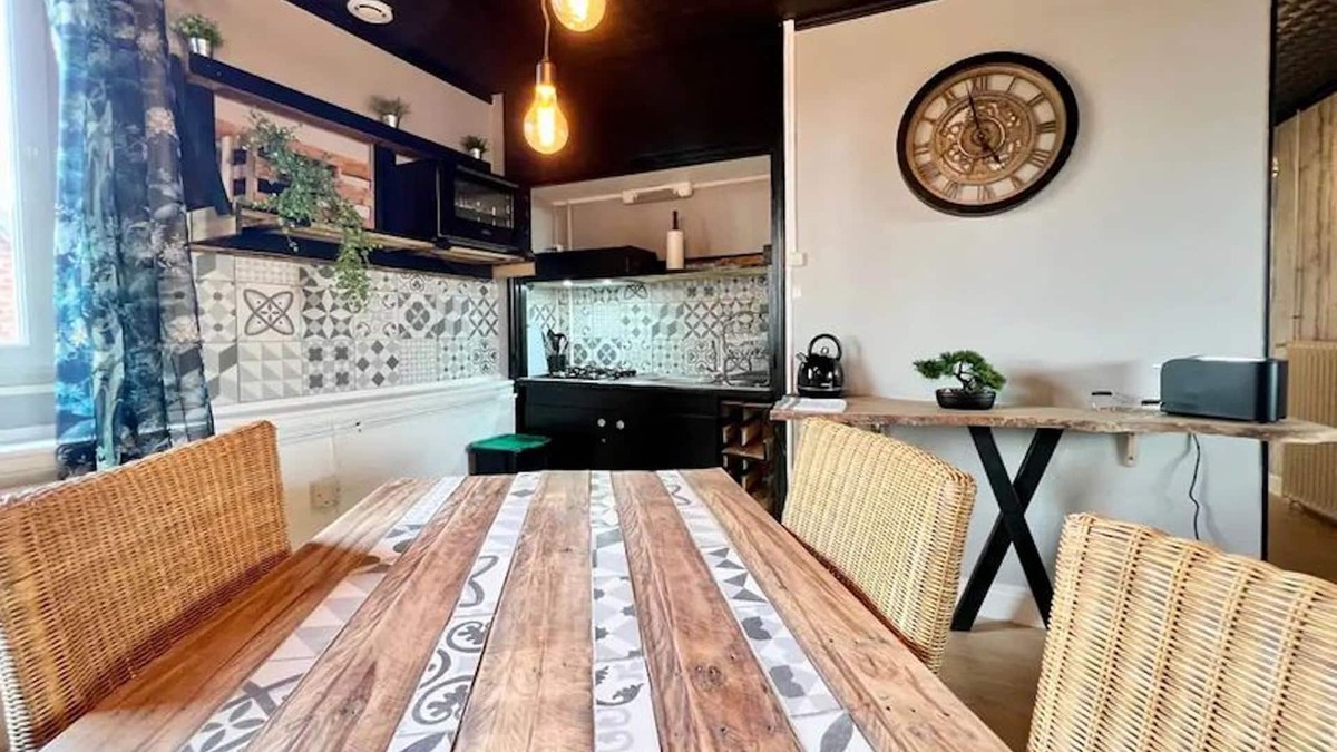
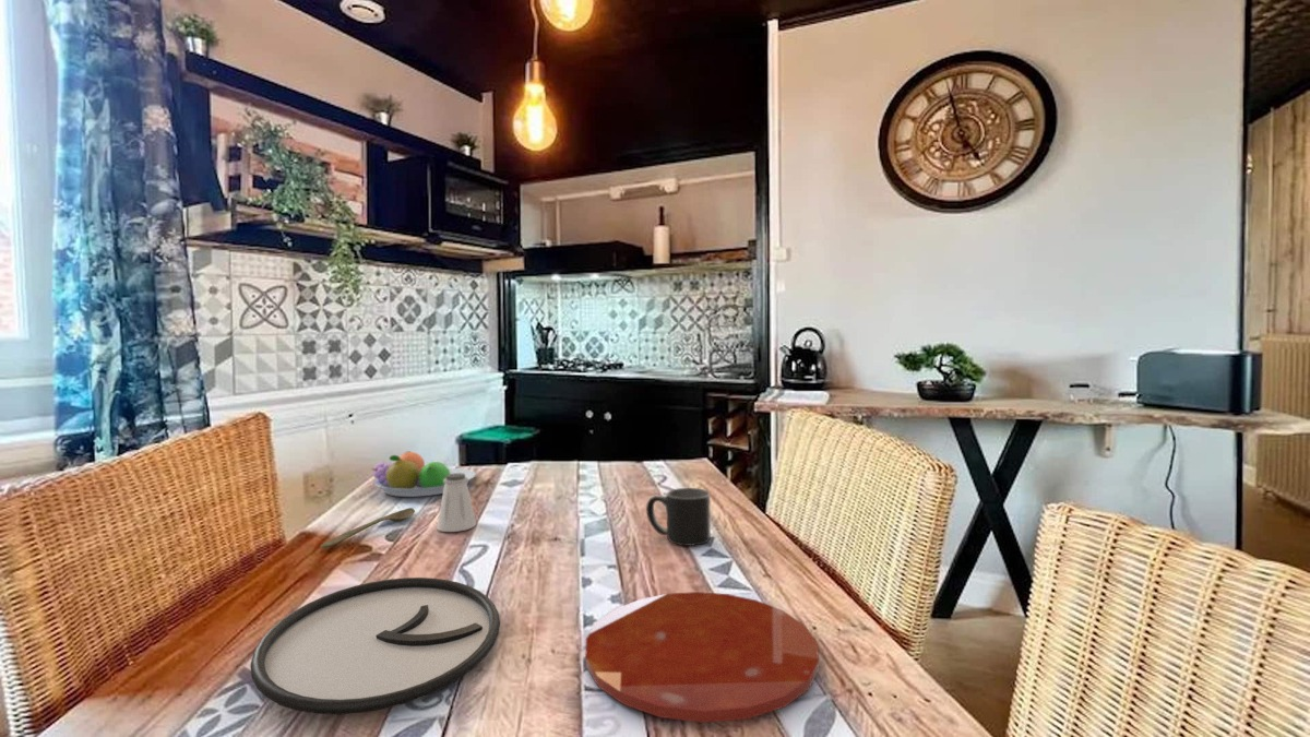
+ plate (385, 633)
+ mug (678, 514)
+ plate (700, 644)
+ spoon (370, 525)
+ saltshaker (455, 500)
+ fruit bowl (425, 468)
